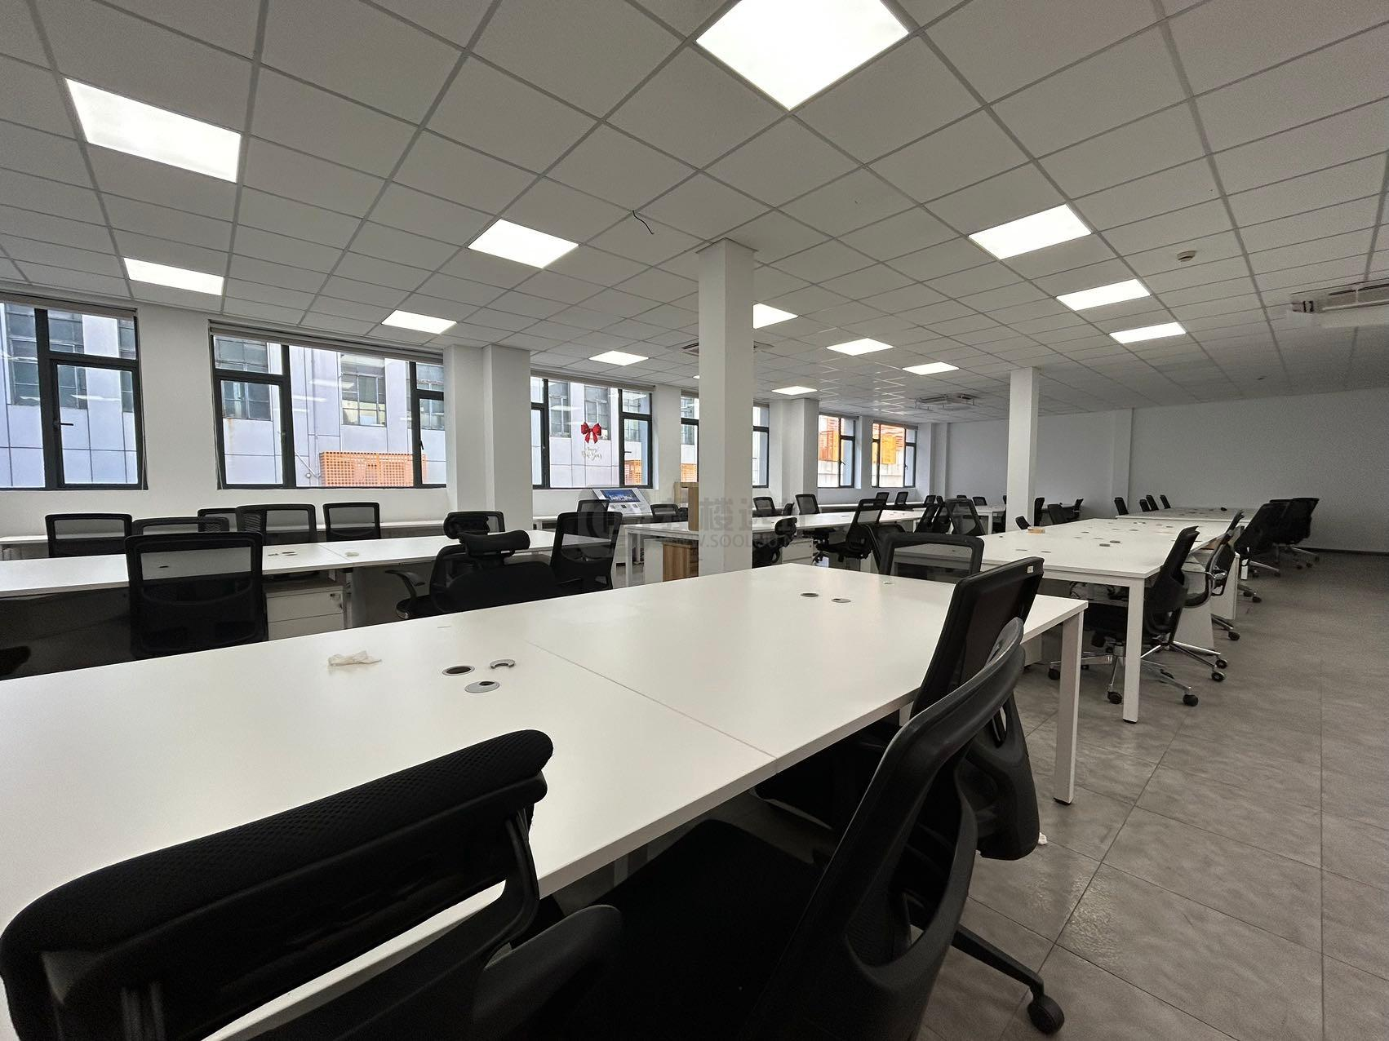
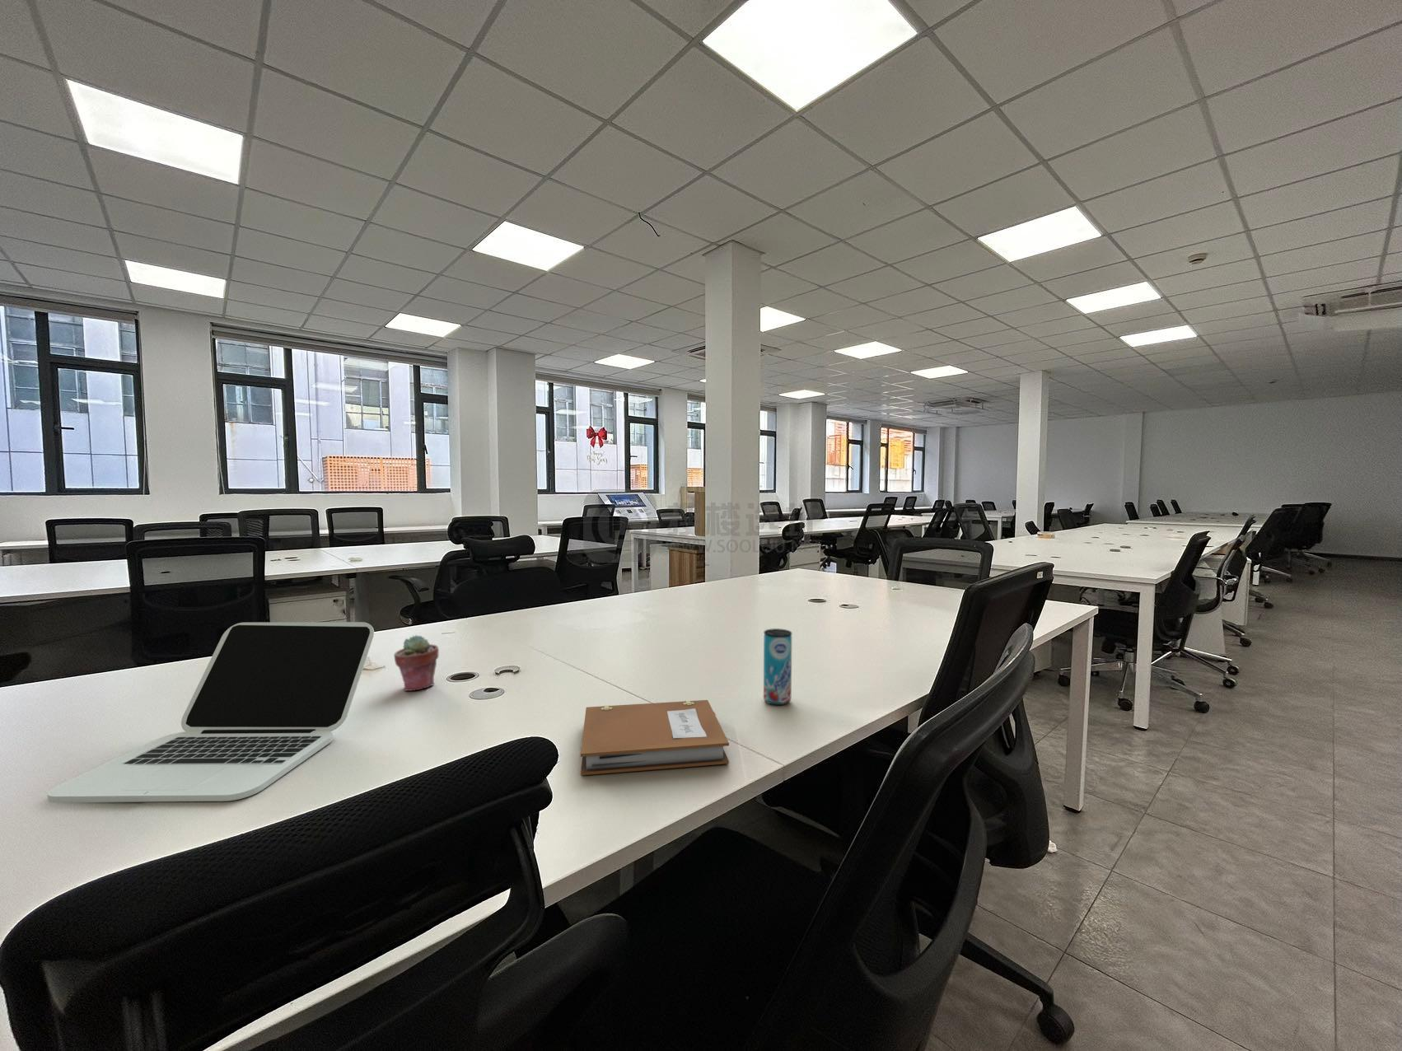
+ notebook (655, 732)
+ beverage can (777, 667)
+ potted succulent (417, 660)
+ laptop (236, 696)
